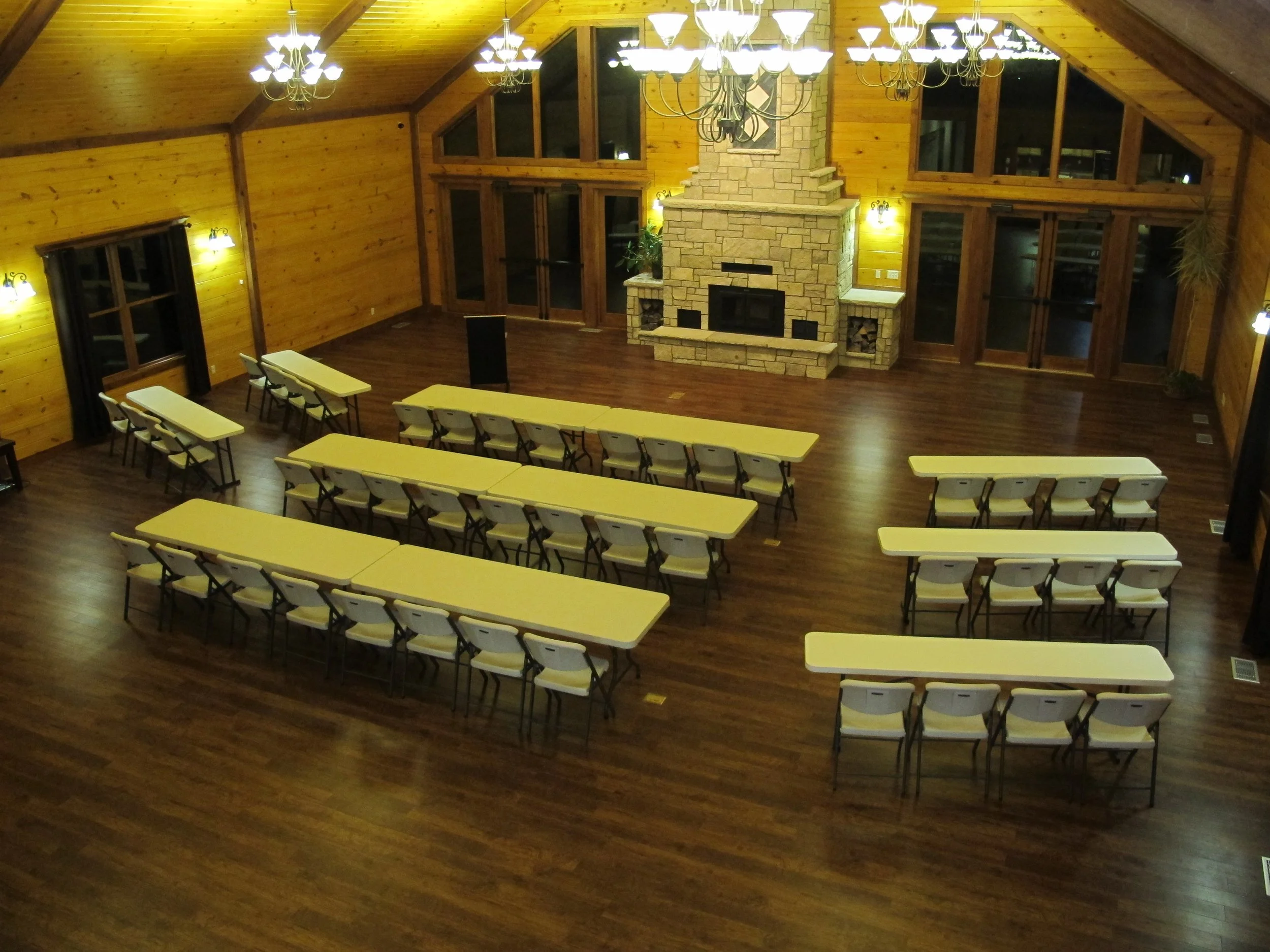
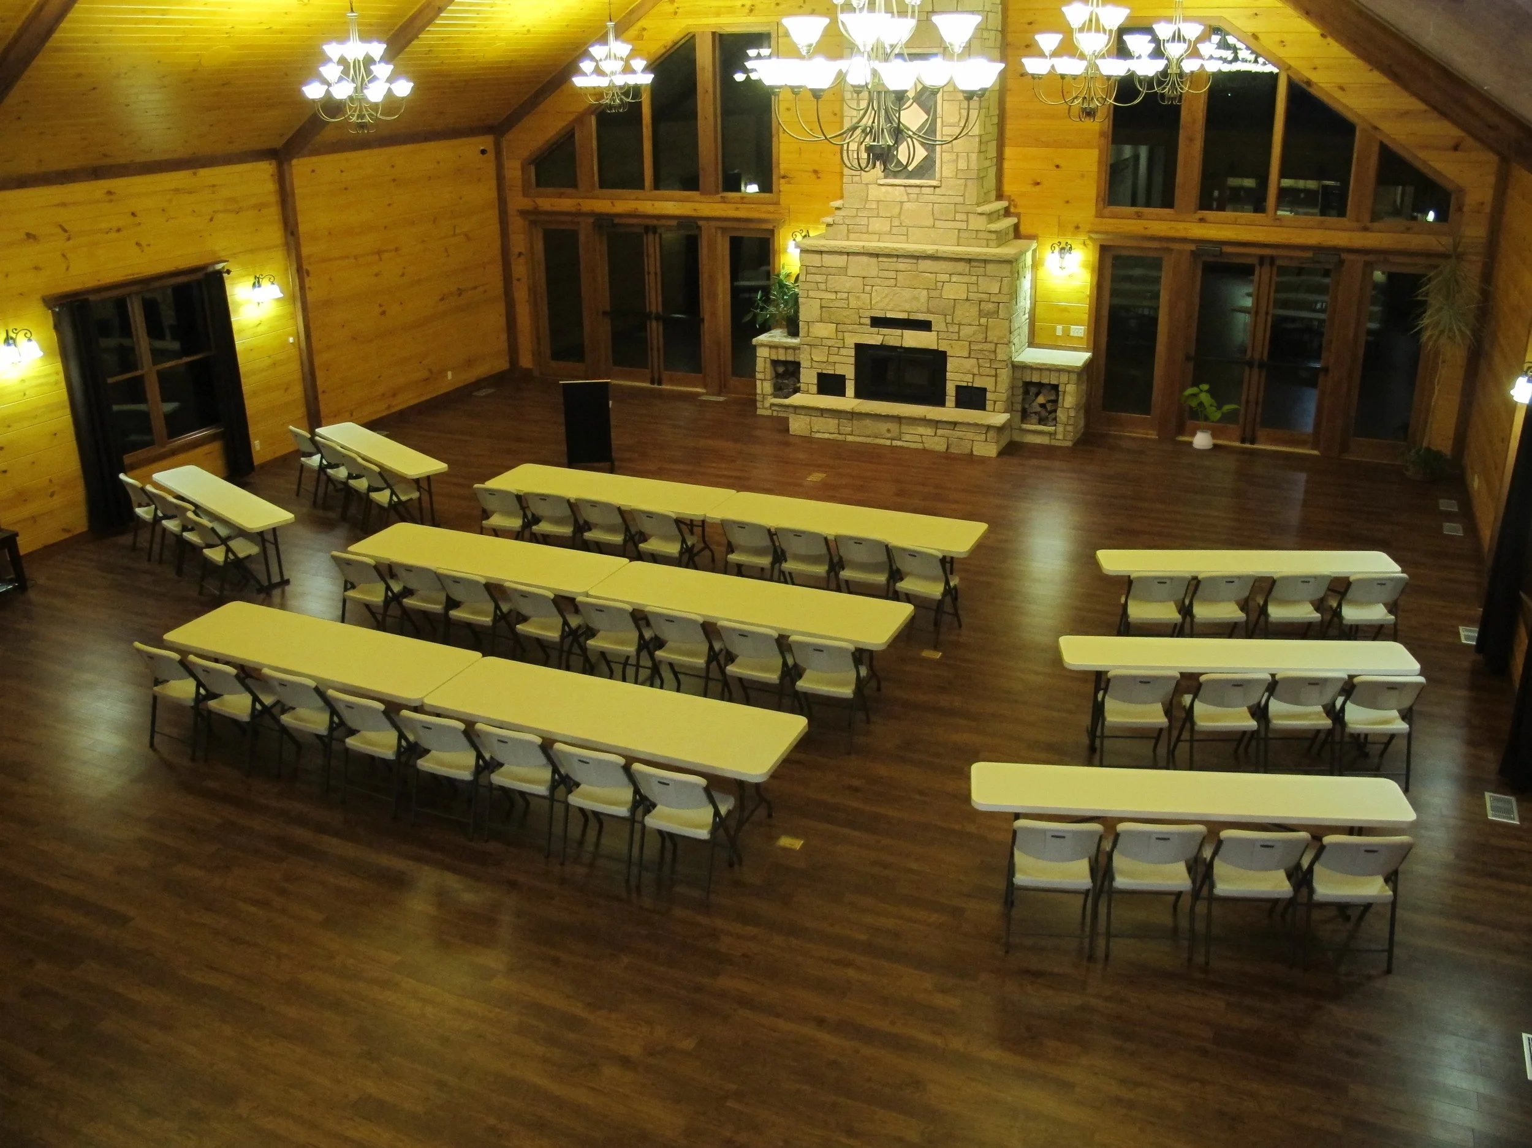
+ house plant (1203, 417)
